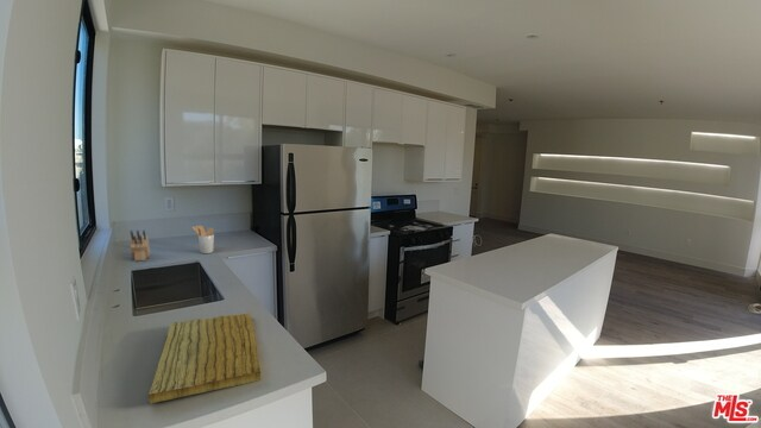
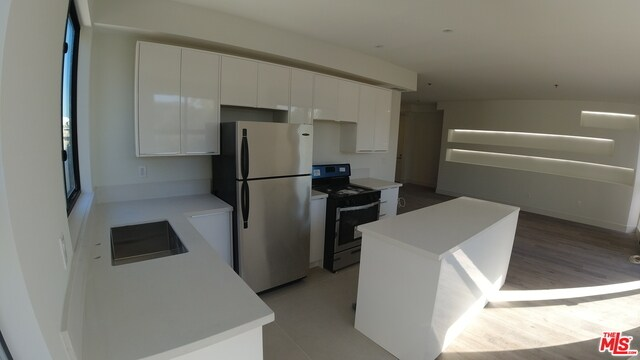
- utensil holder (203, 238)
- knife block (139, 243)
- cutting board (210, 346)
